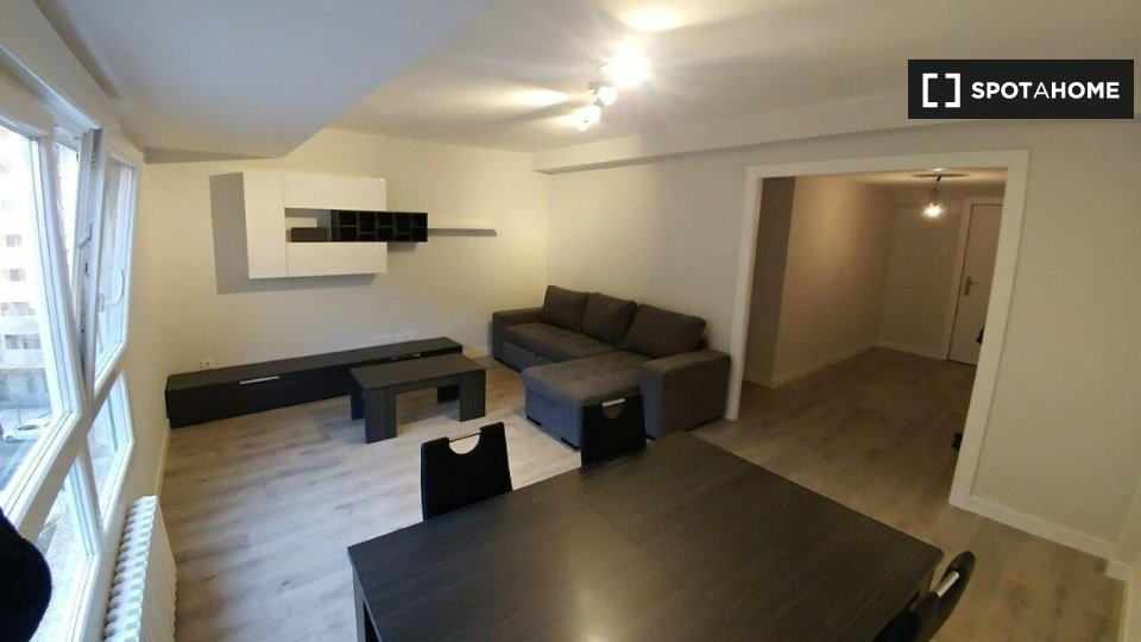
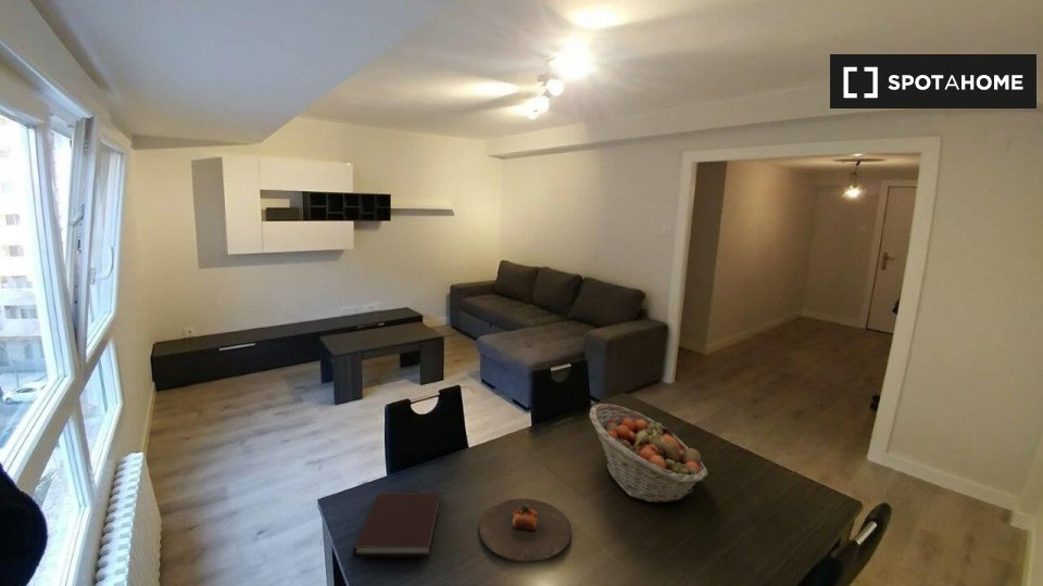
+ plate (526, 517)
+ notebook (401, 522)
+ fruit basket (643, 447)
